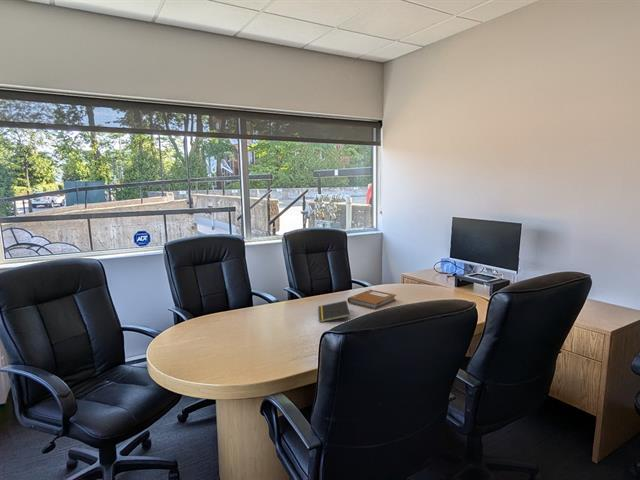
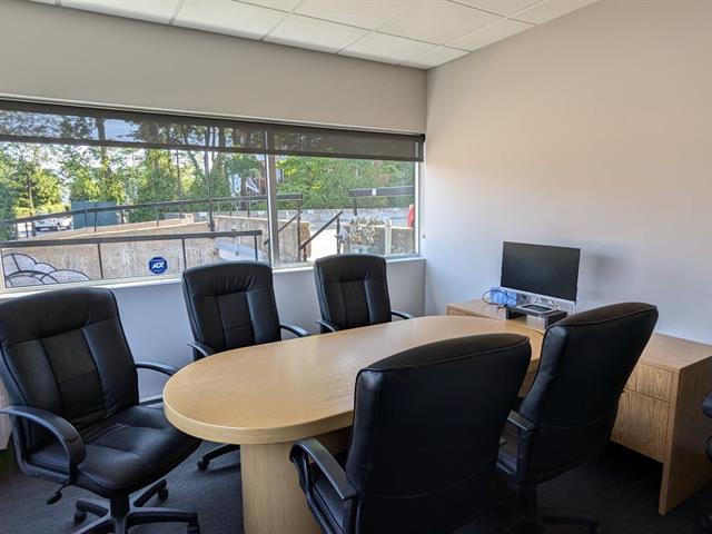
- notepad (333, 310)
- notebook (372, 298)
